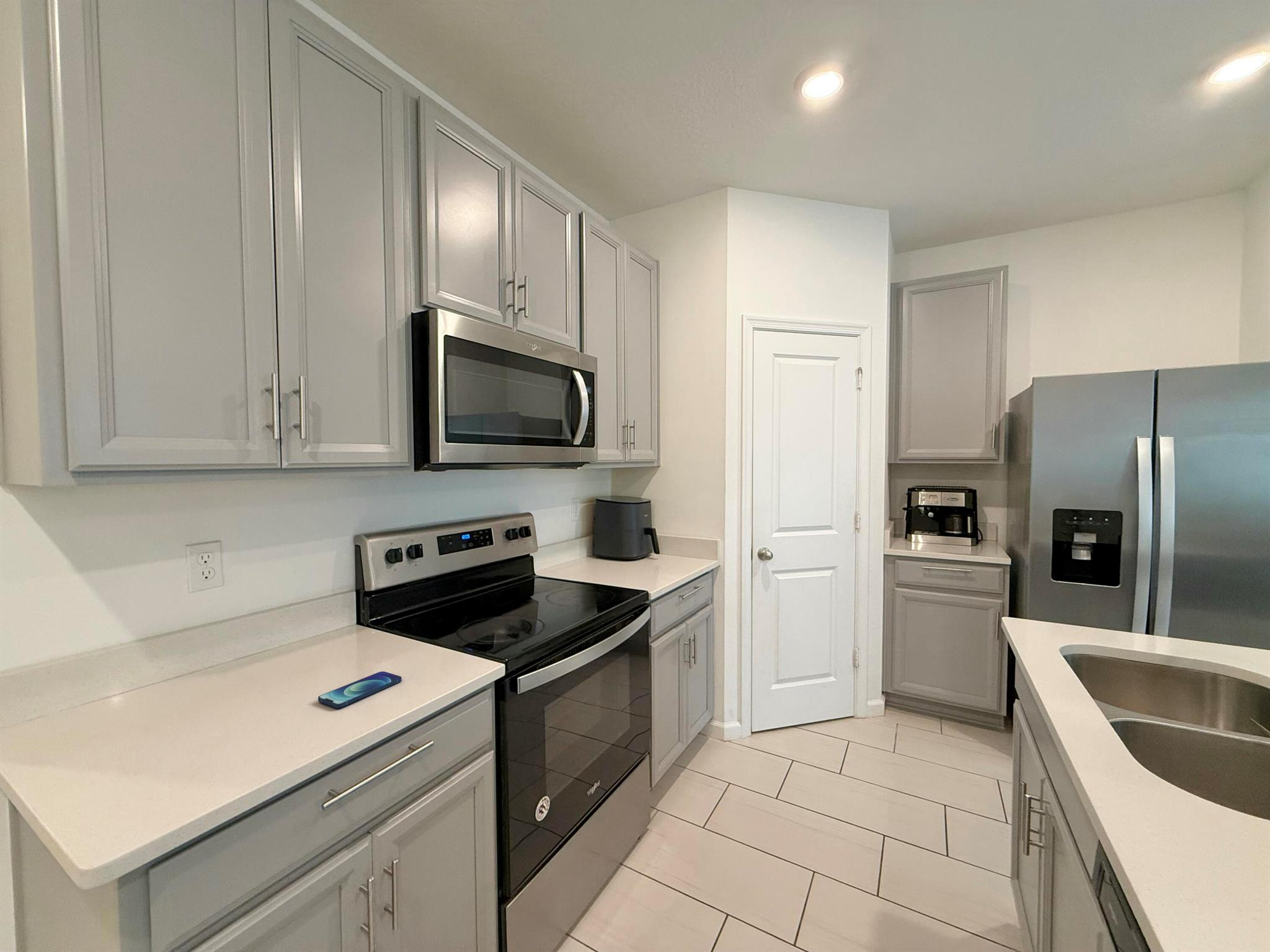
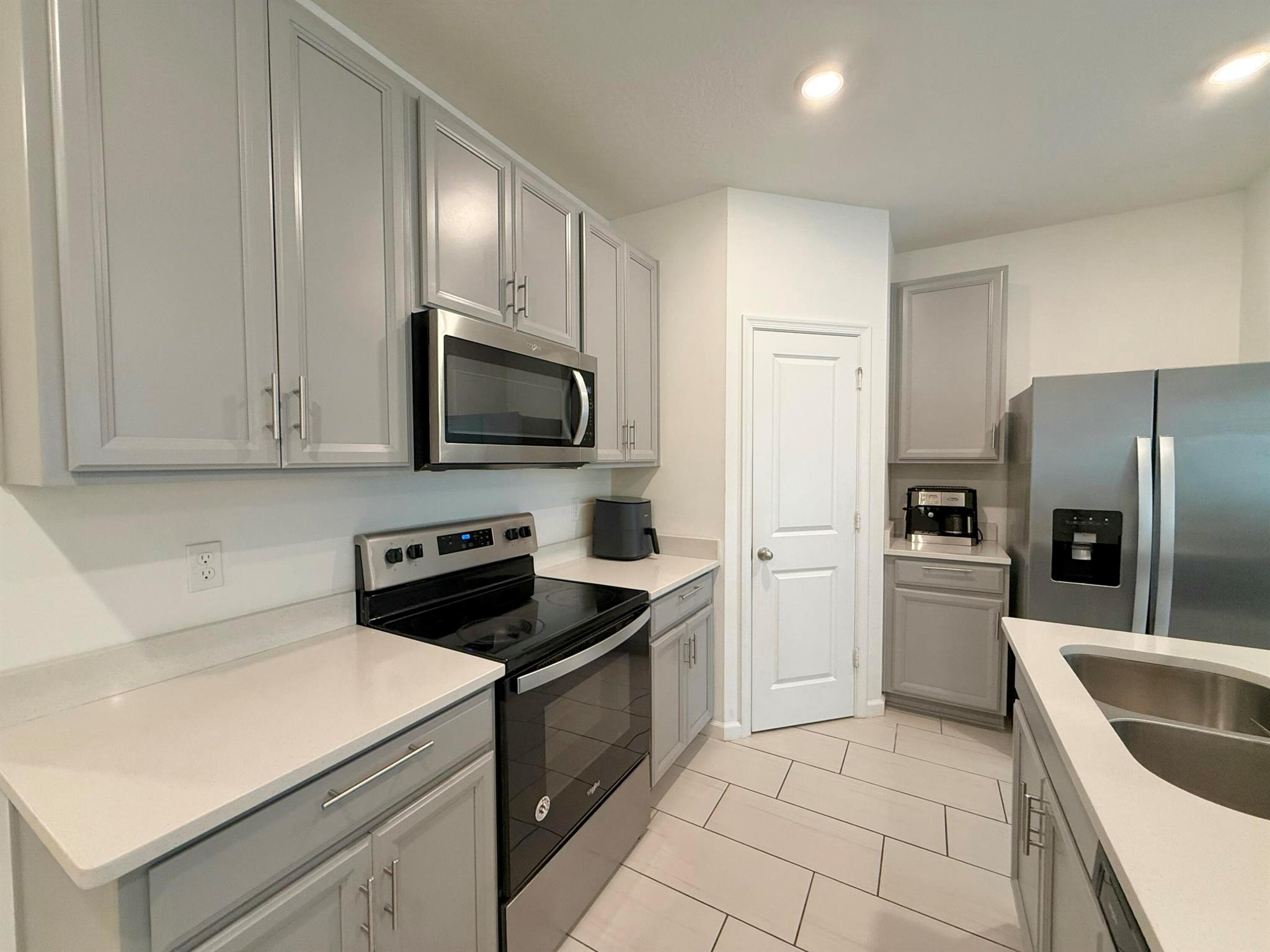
- smartphone (362, 688)
